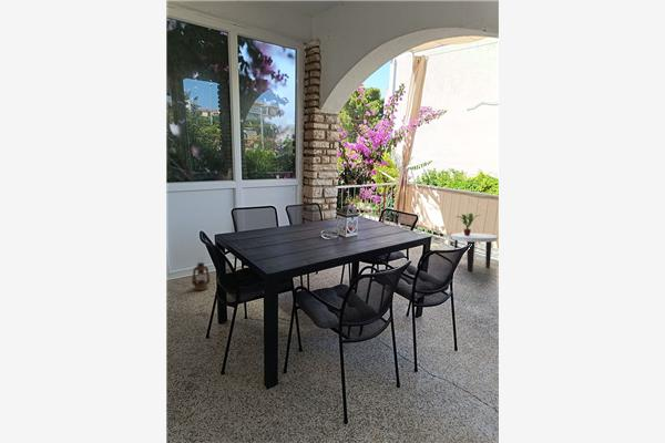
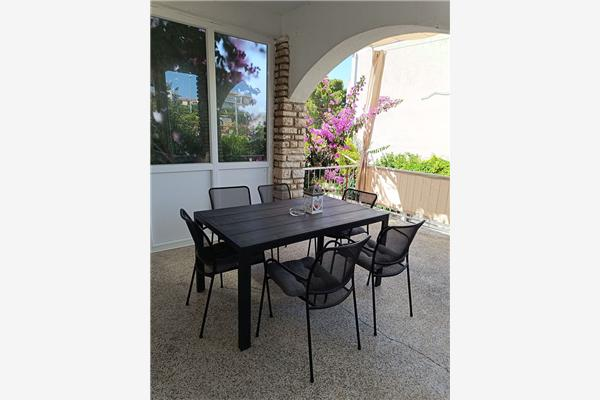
- lantern (201, 272)
- potted plant (468, 224)
- side table (473, 251)
